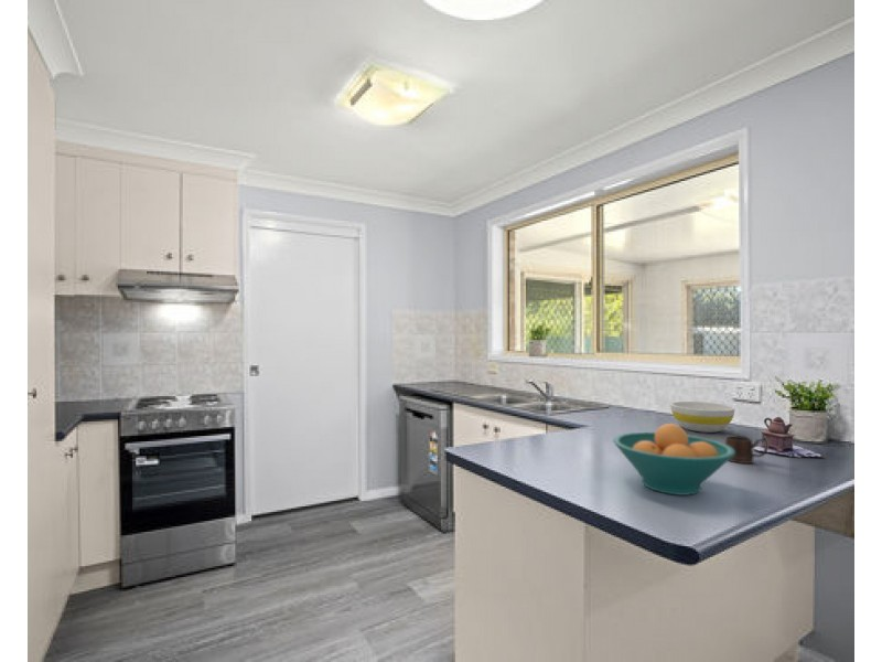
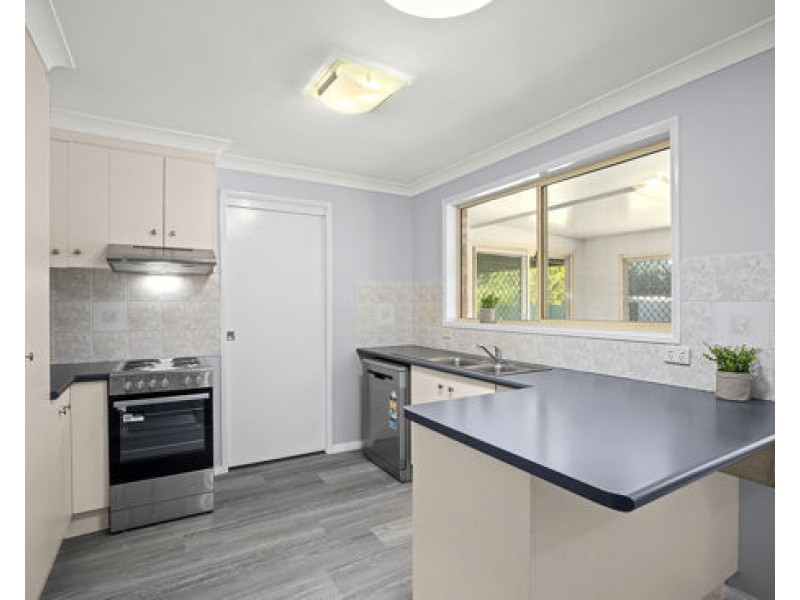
- teapot (779, 434)
- mug (745, 447)
- fruit bowl (670, 456)
- bowl (701, 417)
